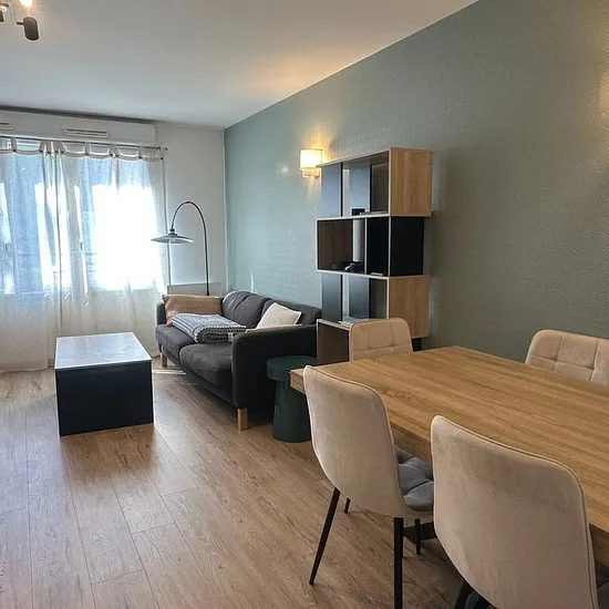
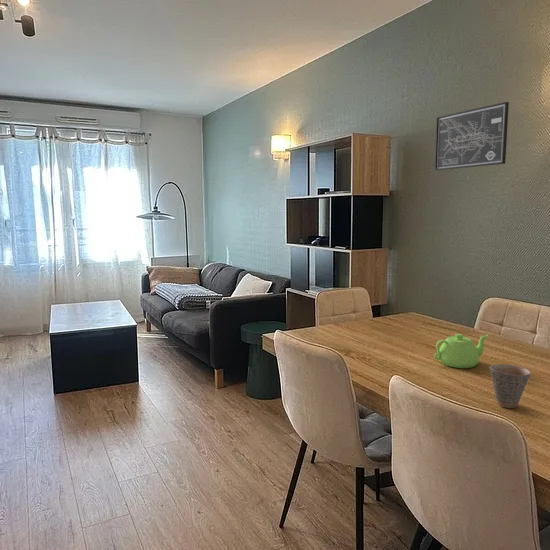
+ teapot (461, 348)
+ wall art (468, 138)
+ cup (508, 386)
